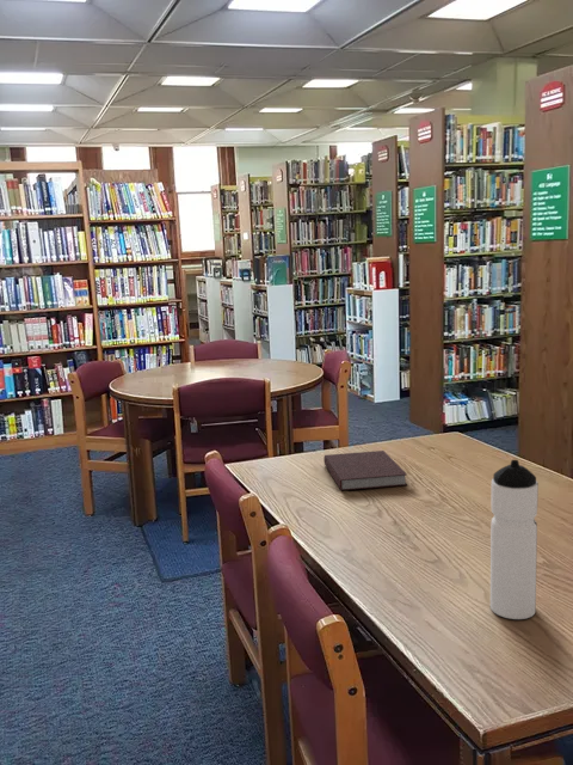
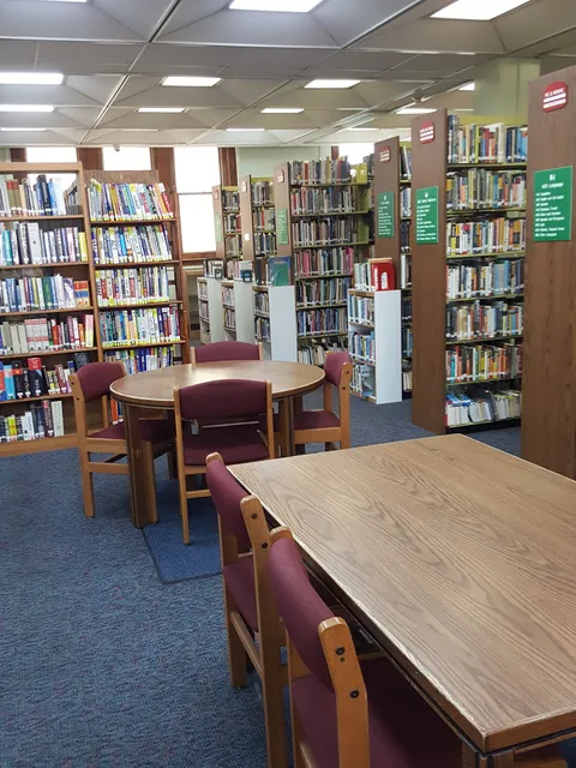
- water bottle (513, 536)
- notebook (363, 469)
